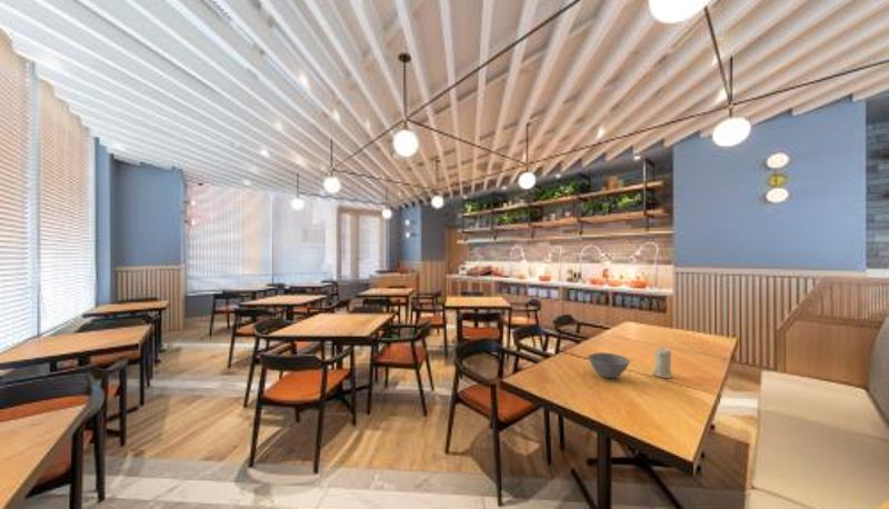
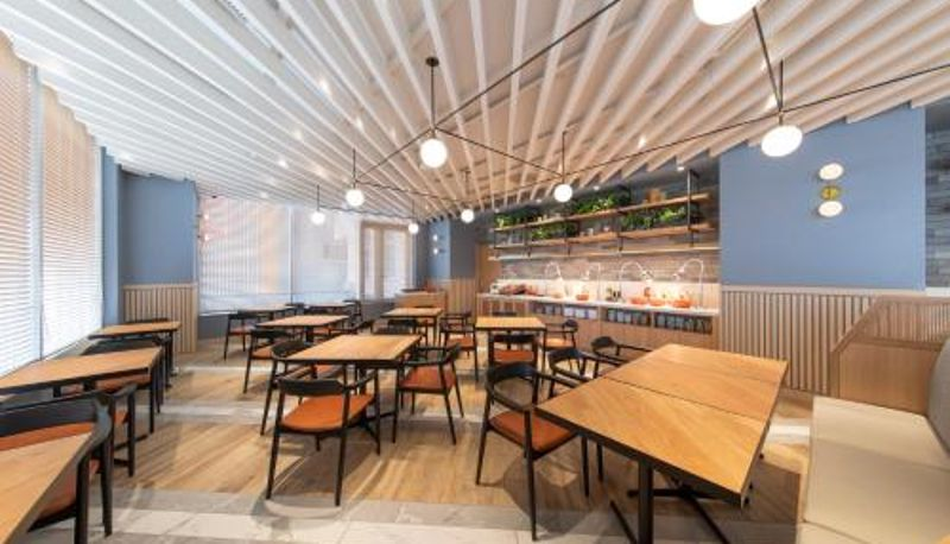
- bowl (608, 367)
- candle (662, 360)
